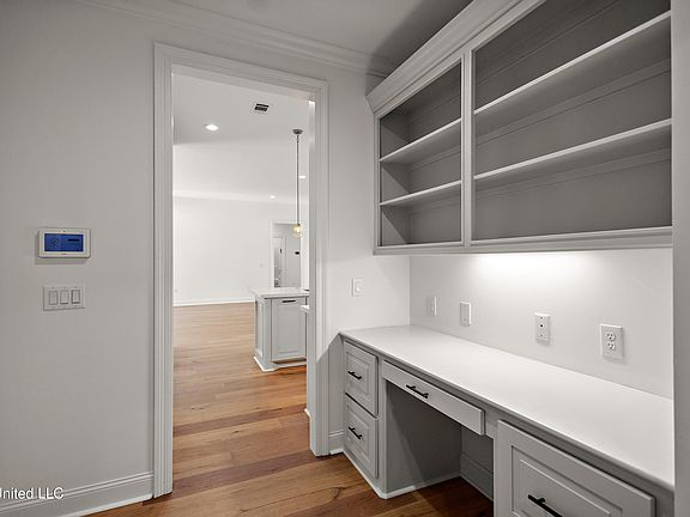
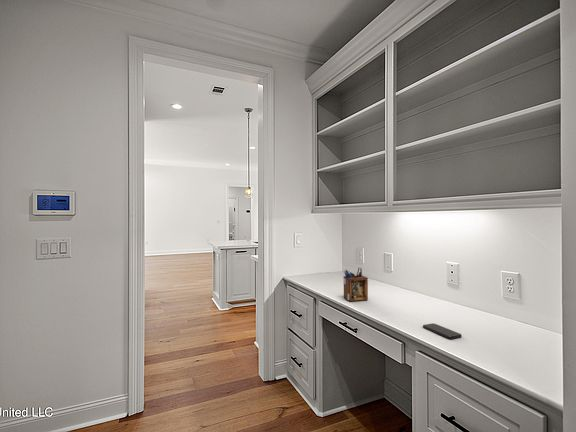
+ desk organizer (355, 283)
+ smartphone (441, 330)
